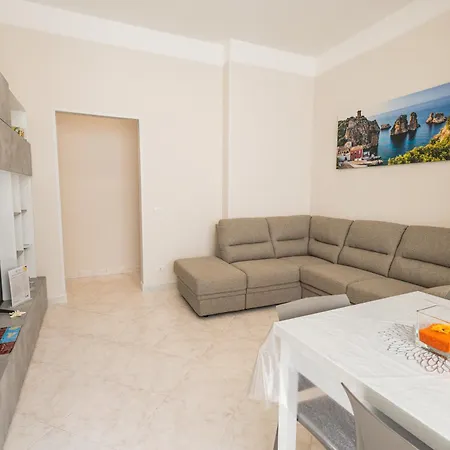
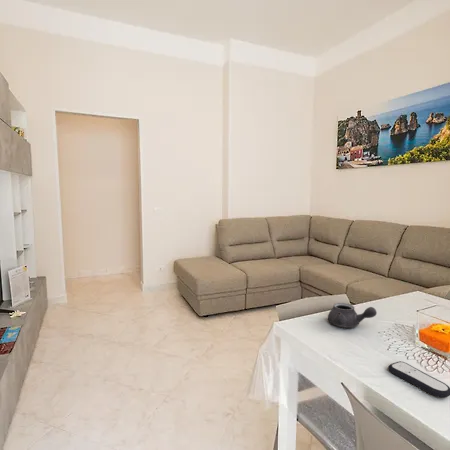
+ teapot (351, 314)
+ remote control (418, 378)
